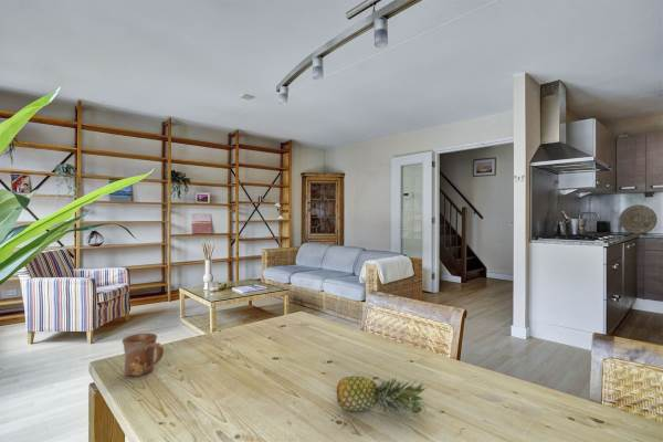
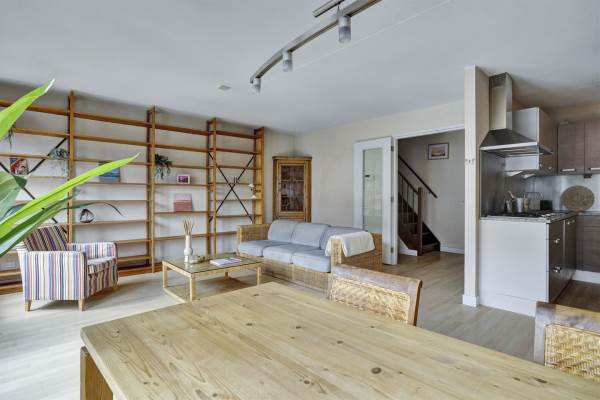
- mug (144, 355)
- fruit (381, 396)
